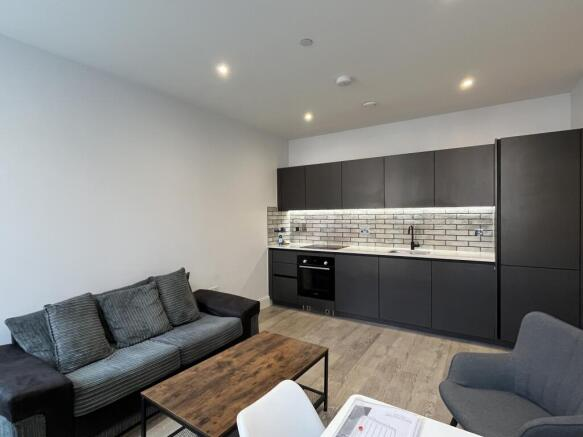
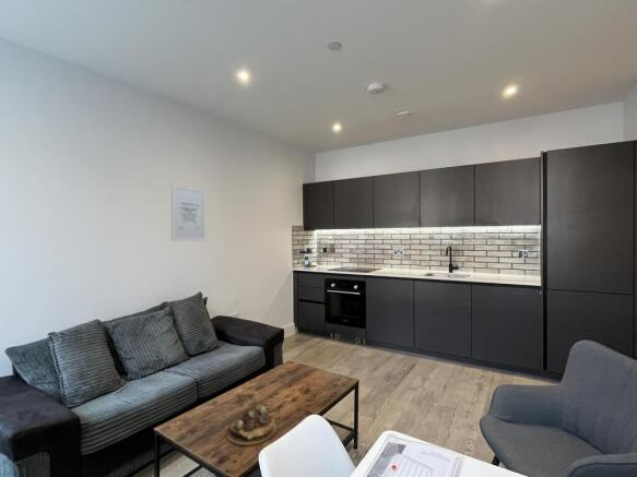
+ wall art (189, 214)
+ succulent plant (251, 420)
